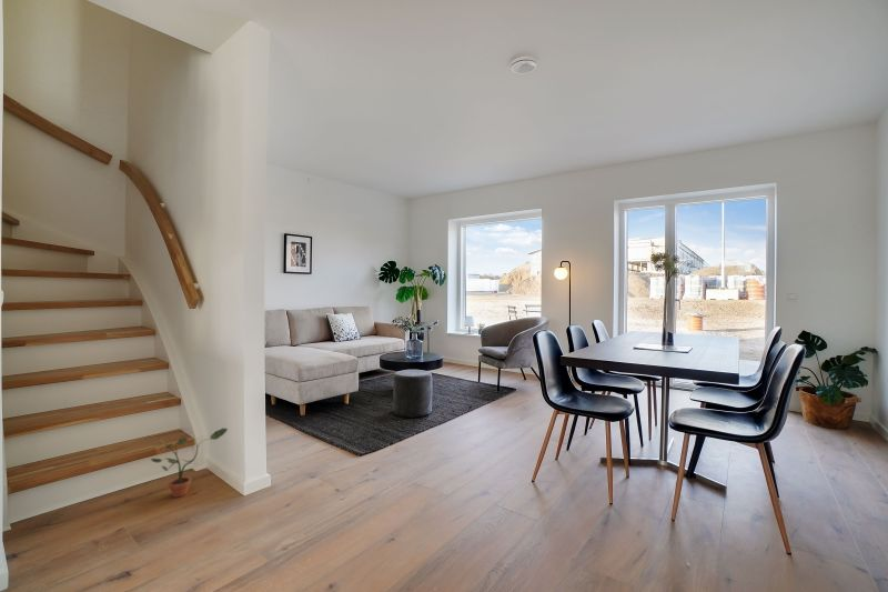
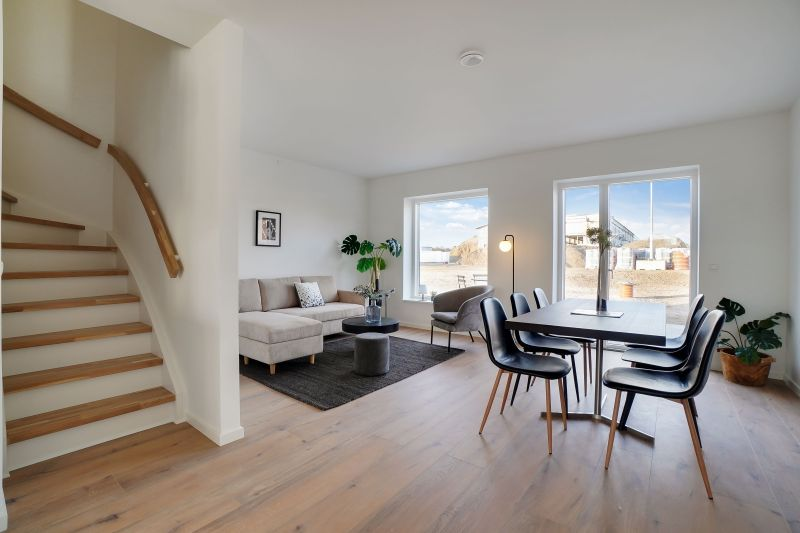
- potted plant (186, 461)
